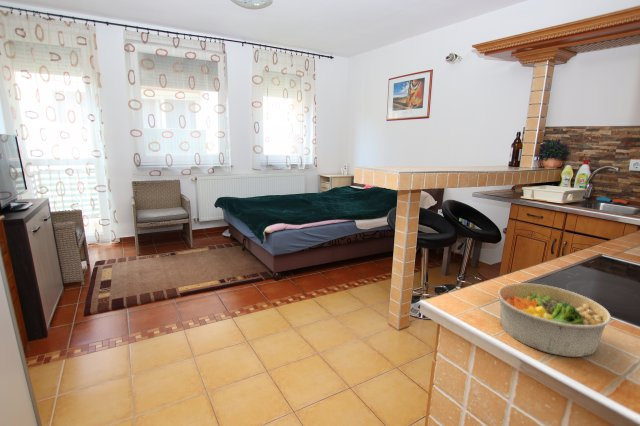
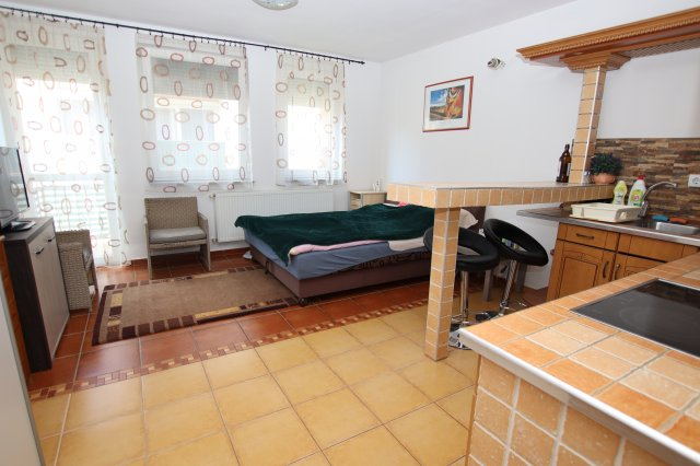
- bowl (548, 315)
